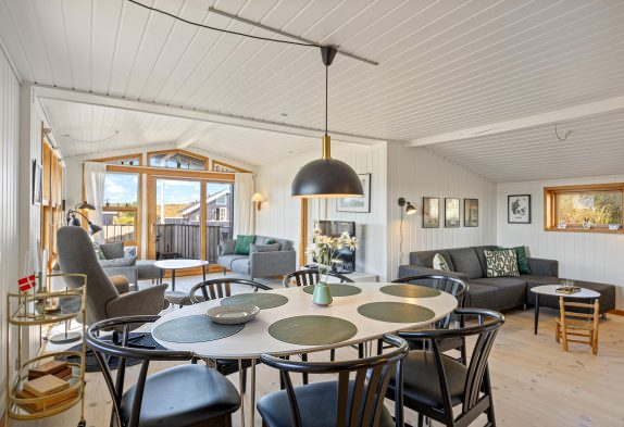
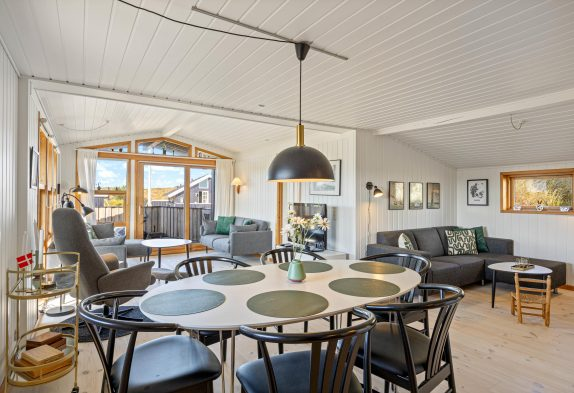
- plate (233, 314)
